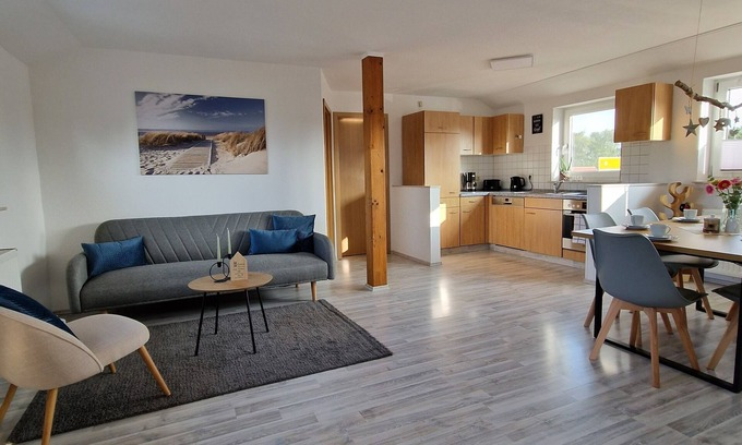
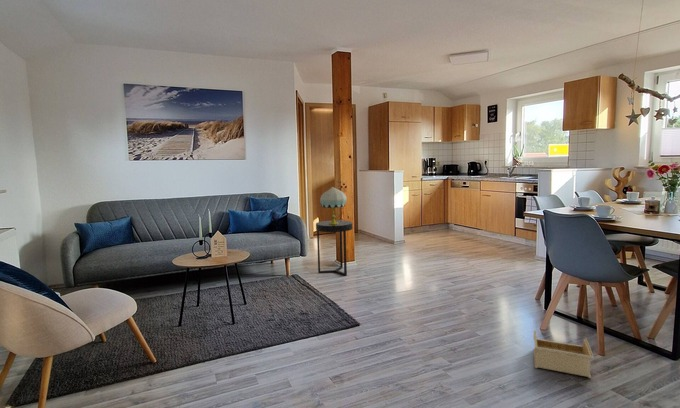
+ table lamp (333, 205)
+ storage bin (560, 351)
+ side table (340, 247)
